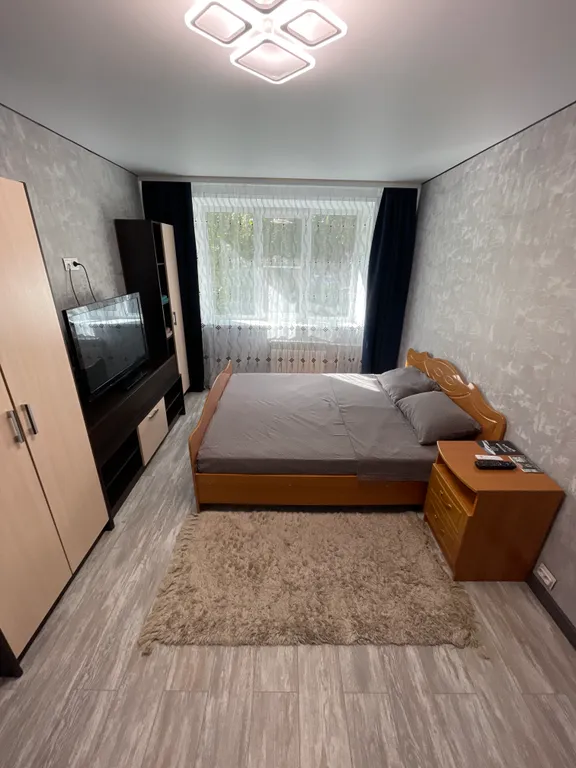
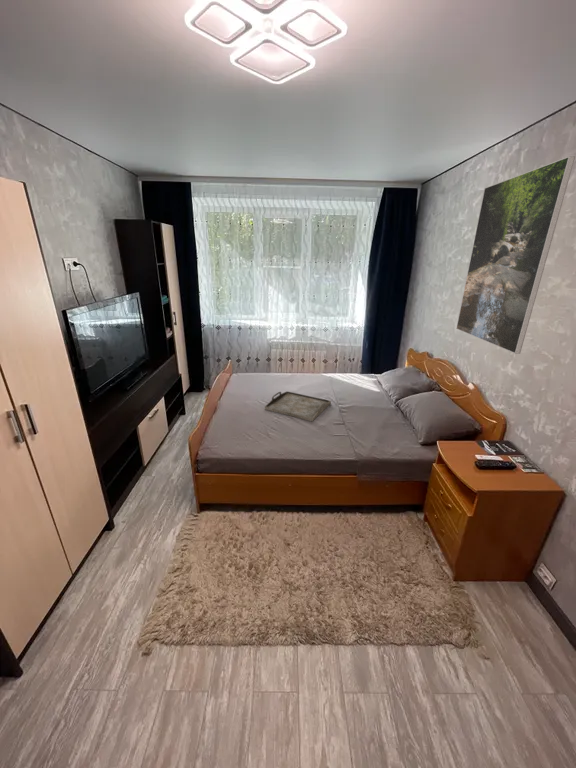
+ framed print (500, 264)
+ serving tray (298, 402)
